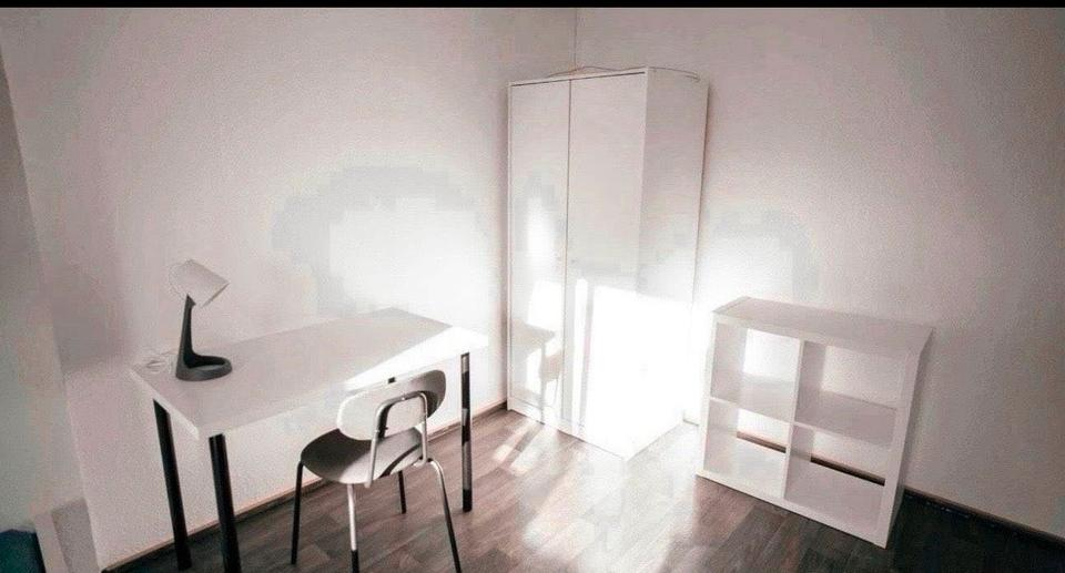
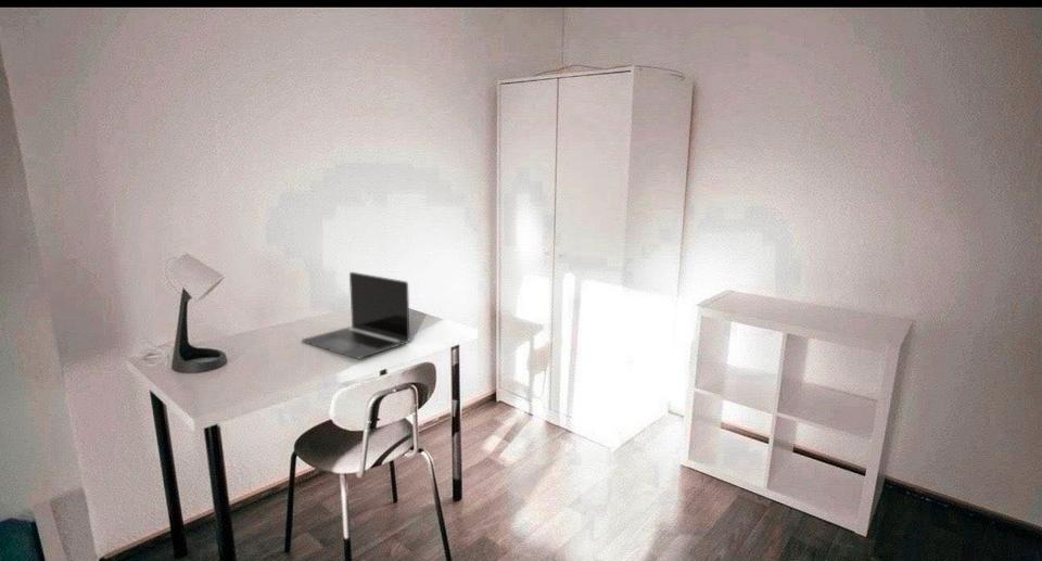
+ laptop (354, 313)
